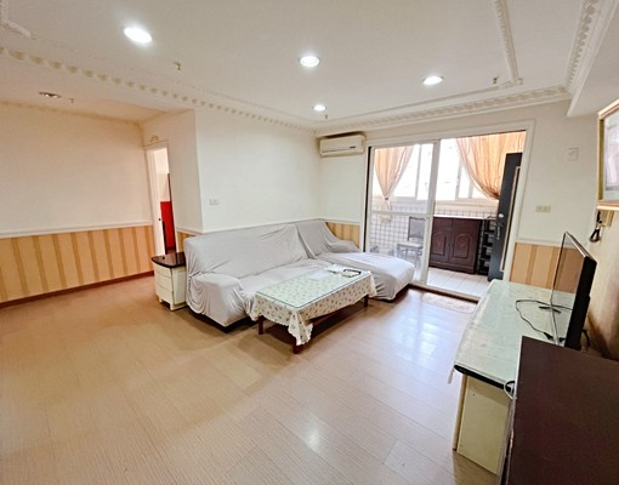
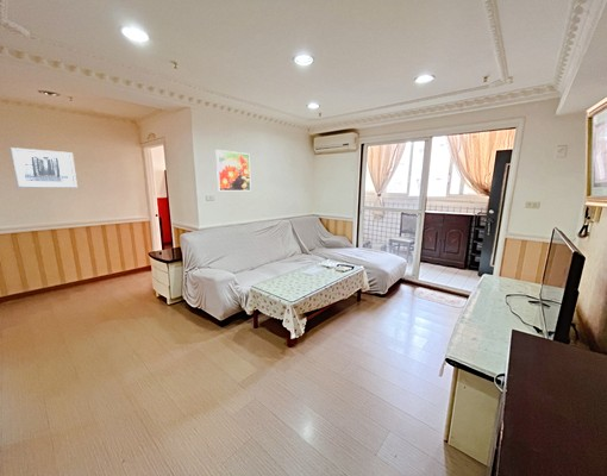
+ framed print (234, 171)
+ wall art (45, 169)
